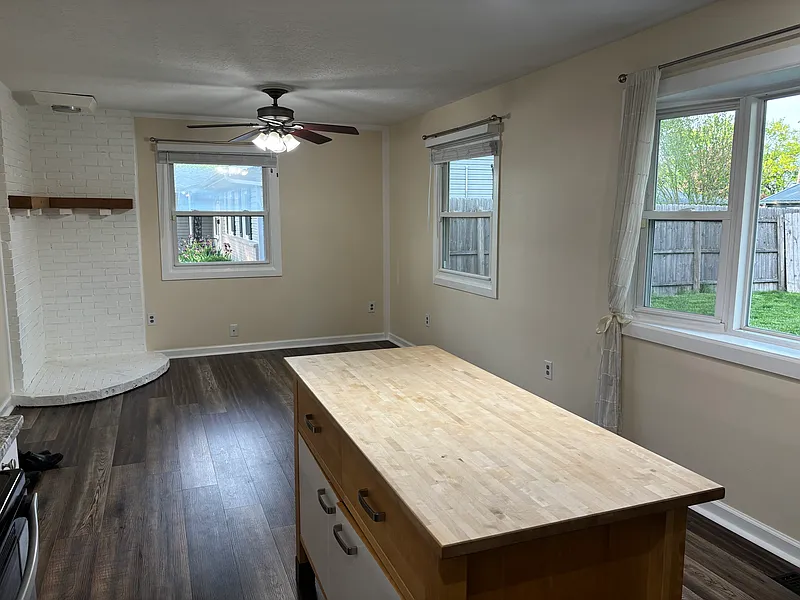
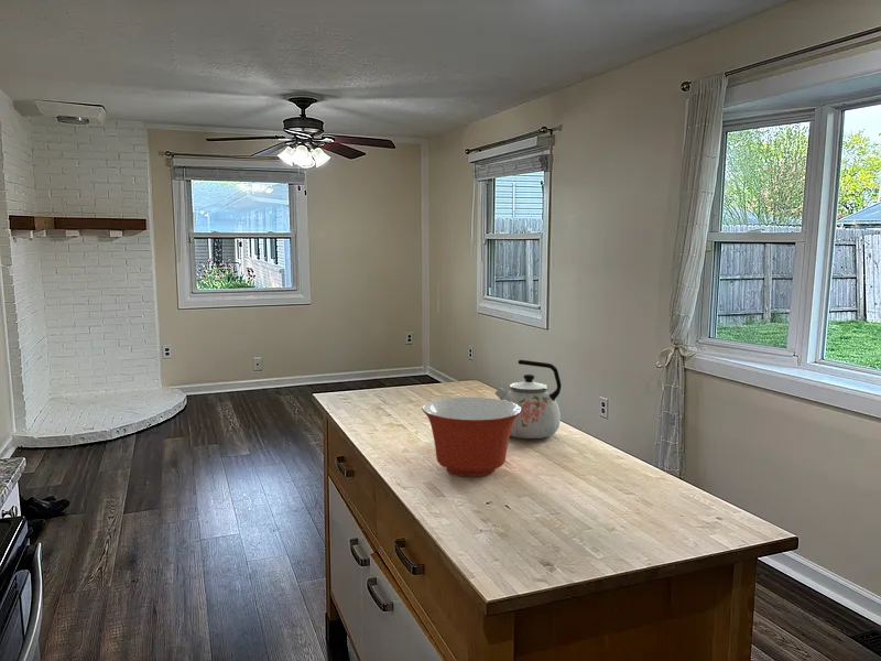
+ mixing bowl (470, 437)
+ kettle (527, 397)
